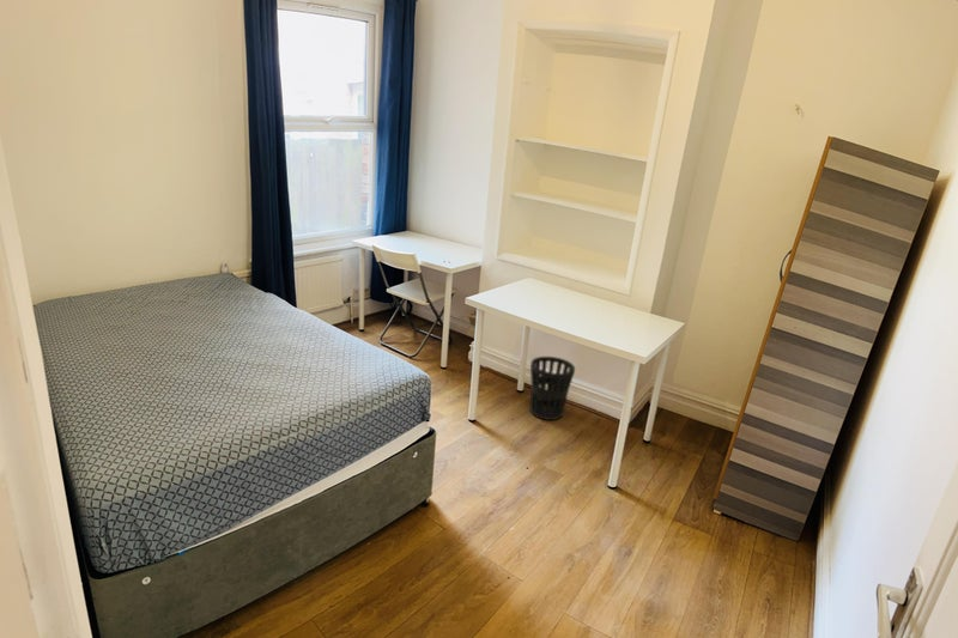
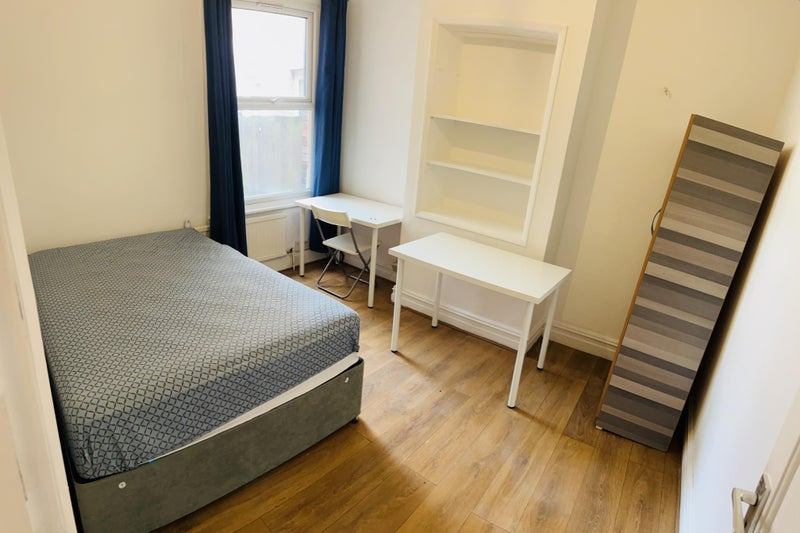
- wastebasket (548, 388)
